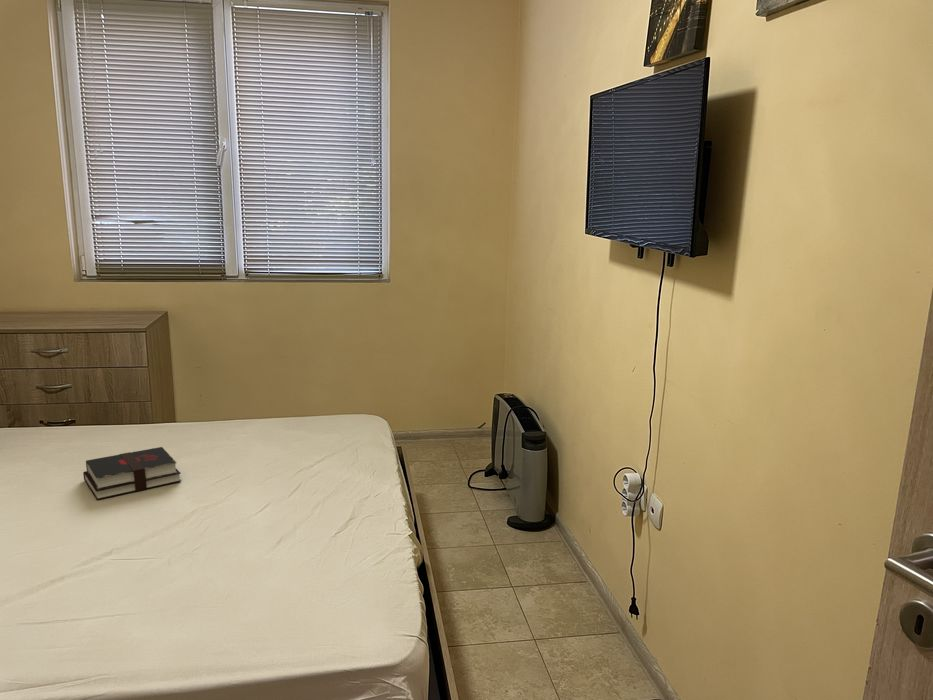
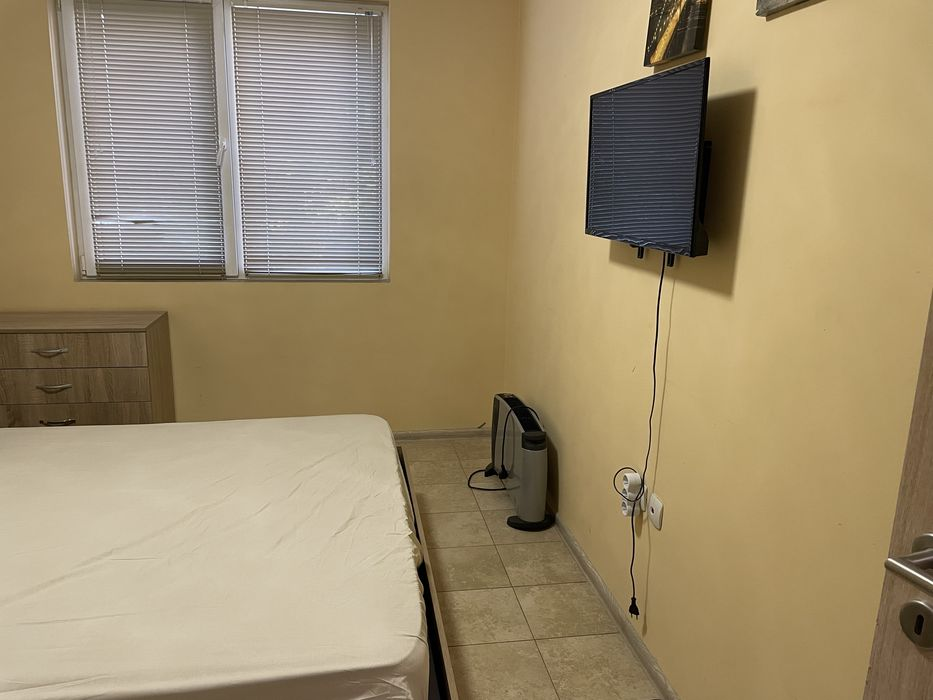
- hardback book (131, 470)
